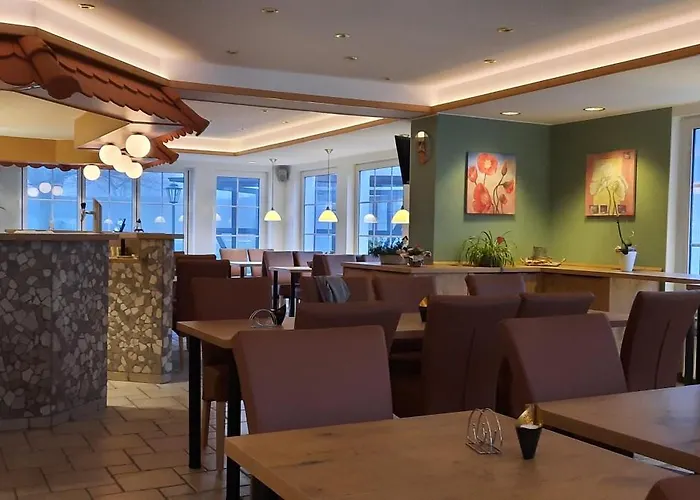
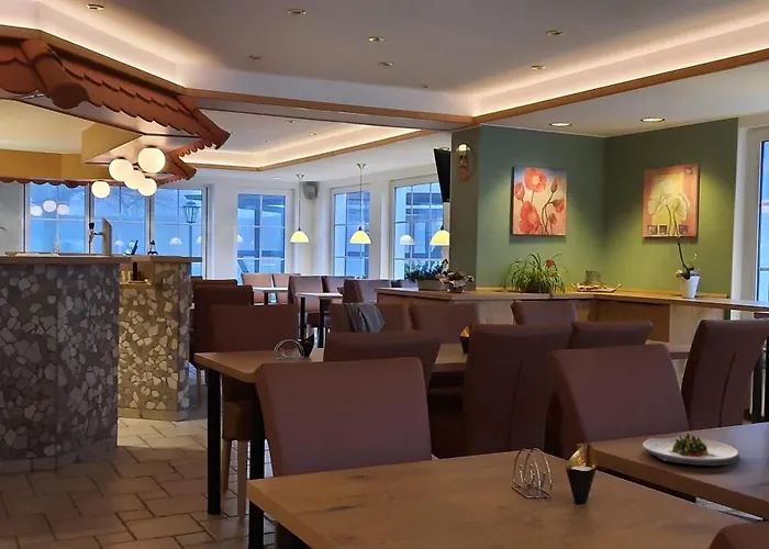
+ salad plate (690, 445)
